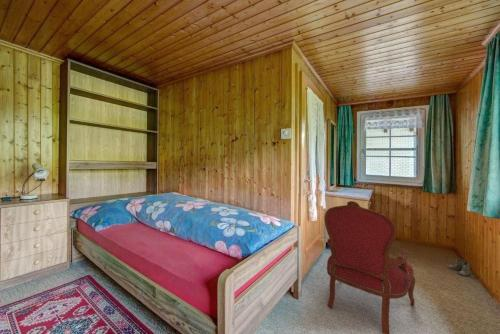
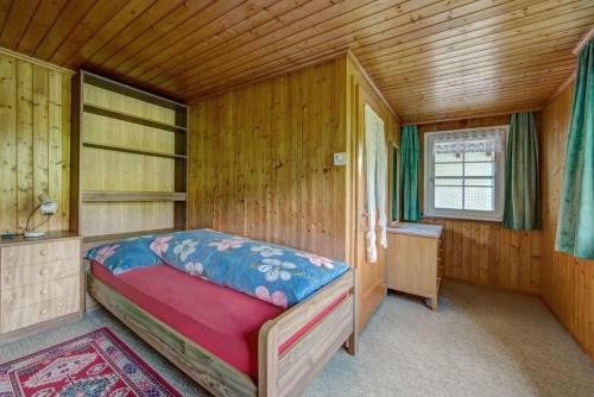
- boots (460, 266)
- armchair (364, 251)
